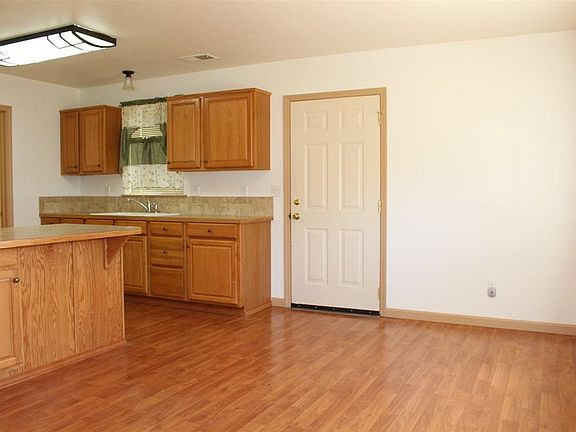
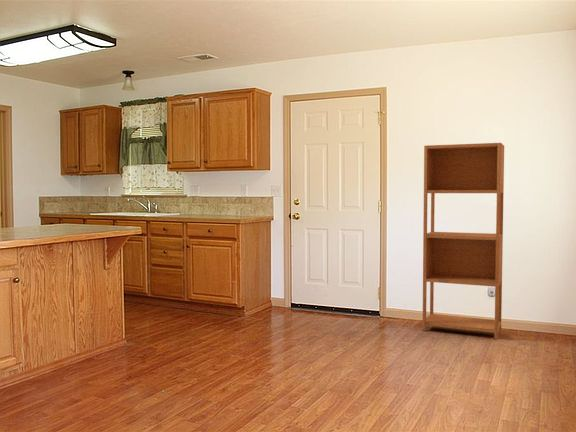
+ bookcase (463, 238)
